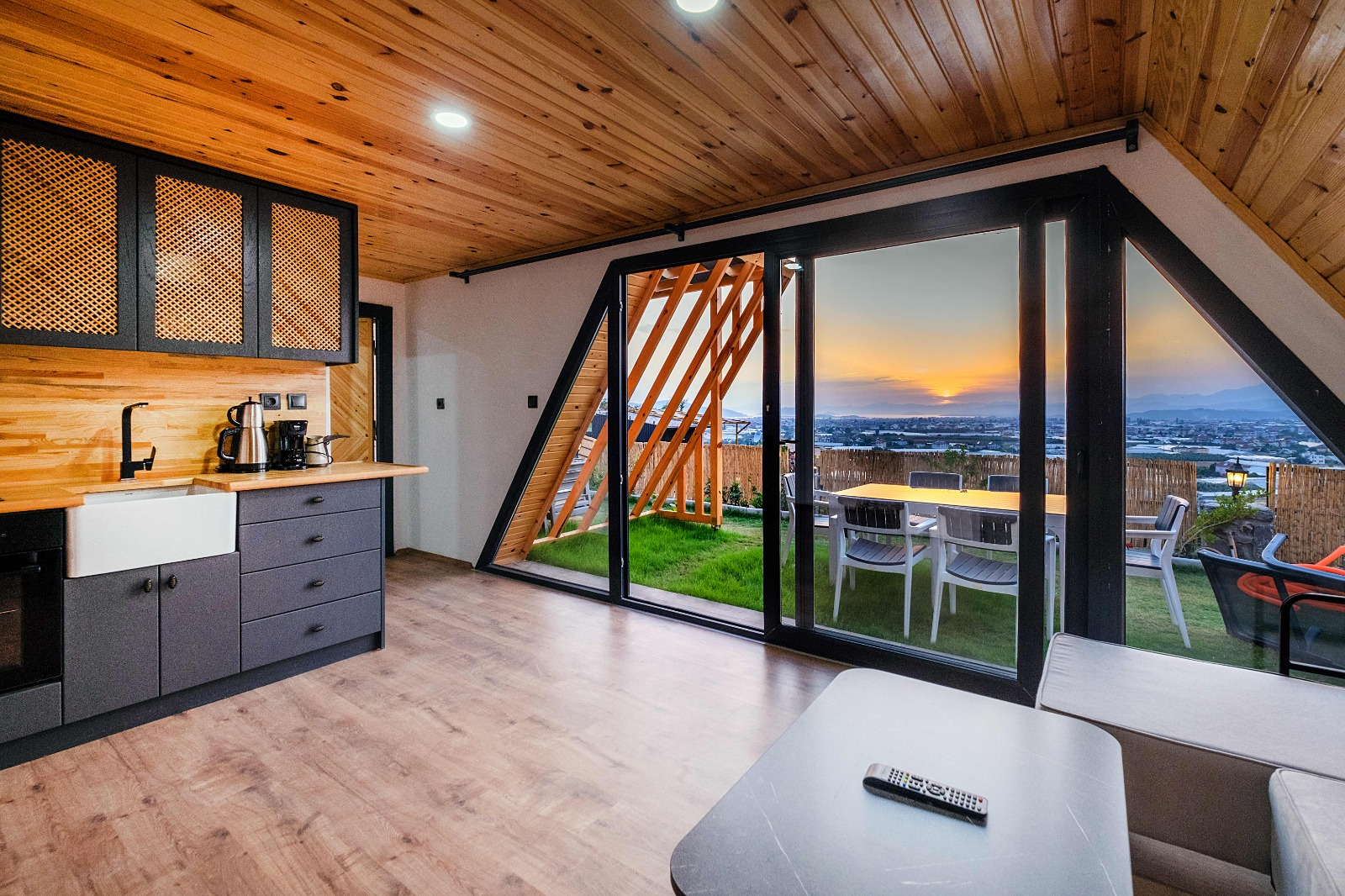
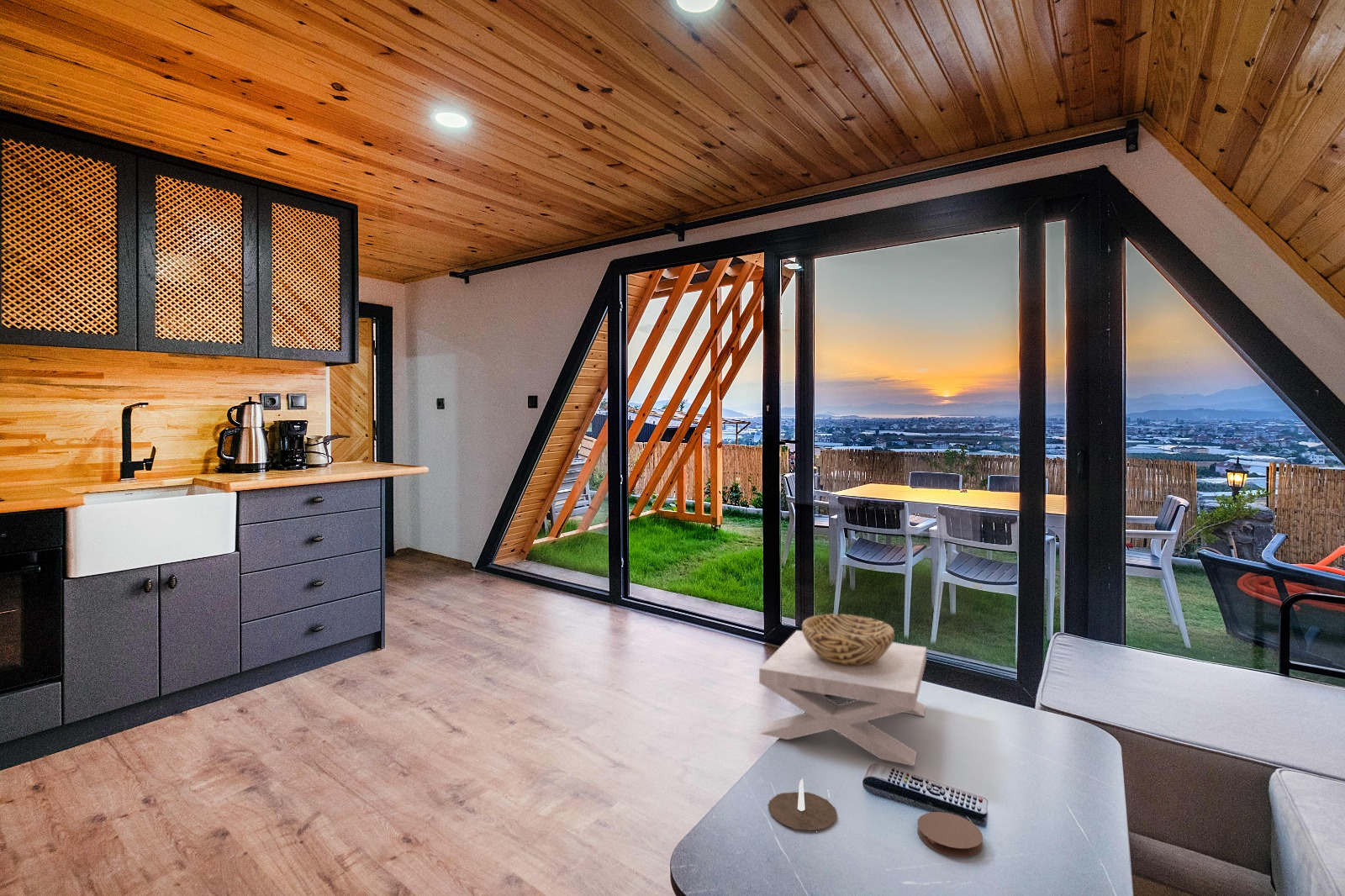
+ candle (804, 793)
+ decorative bowl (847, 672)
+ coaster (949, 833)
